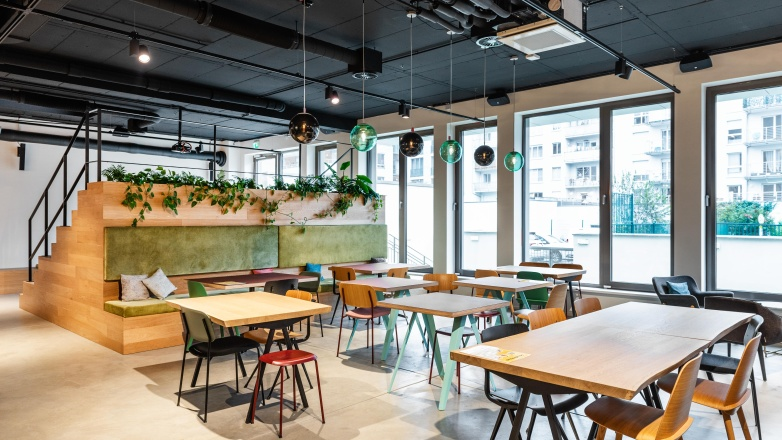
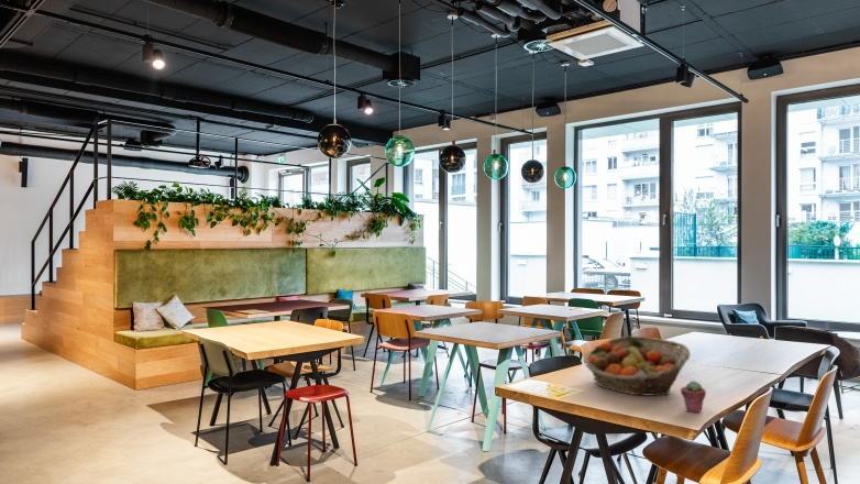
+ potted succulent (693, 395)
+ fruit basket (635, 364)
